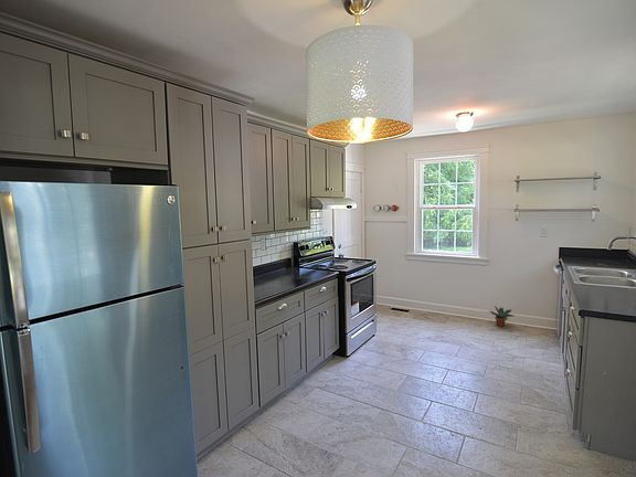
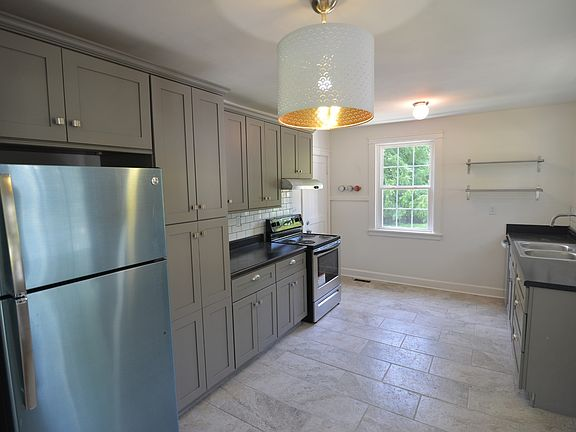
- potted plant (500, 316)
